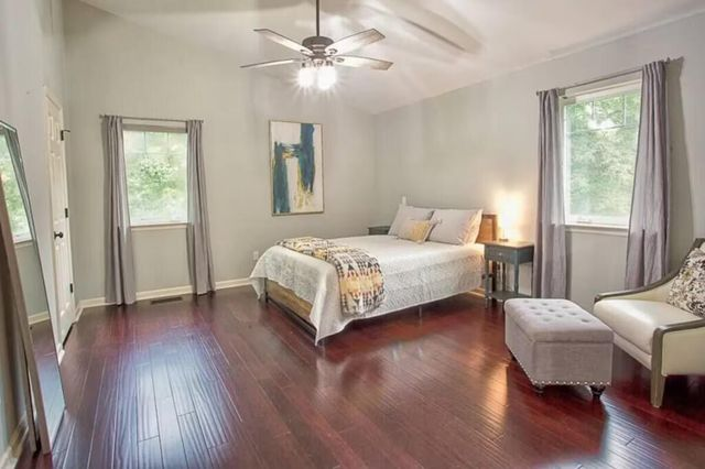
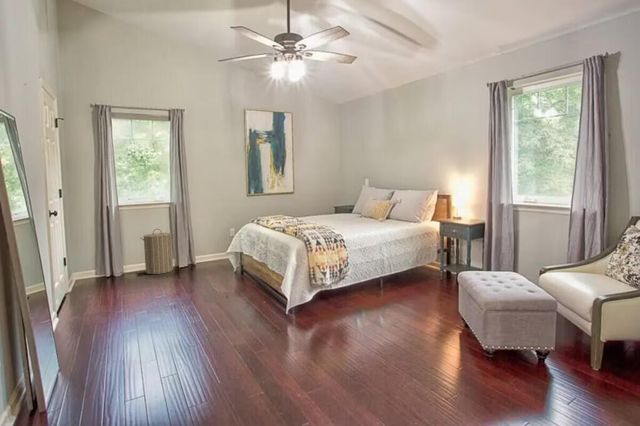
+ laundry hamper (158, 250)
